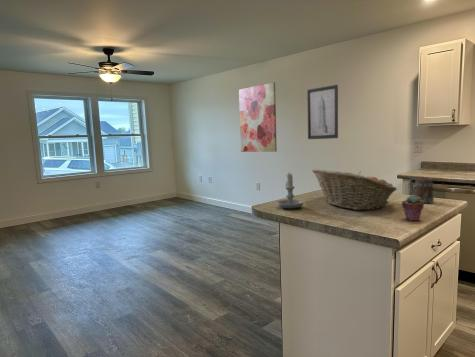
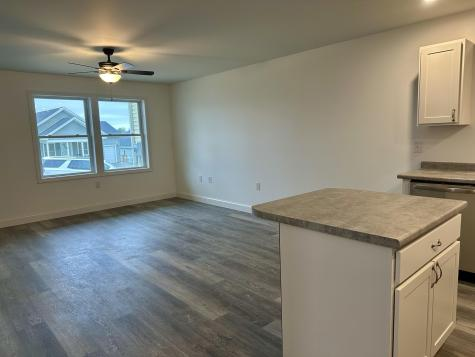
- potted succulent (412, 206)
- candle (290, 189)
- mug (420, 189)
- wall art (322, 113)
- fruit basket (351, 186)
- wall art (257, 119)
